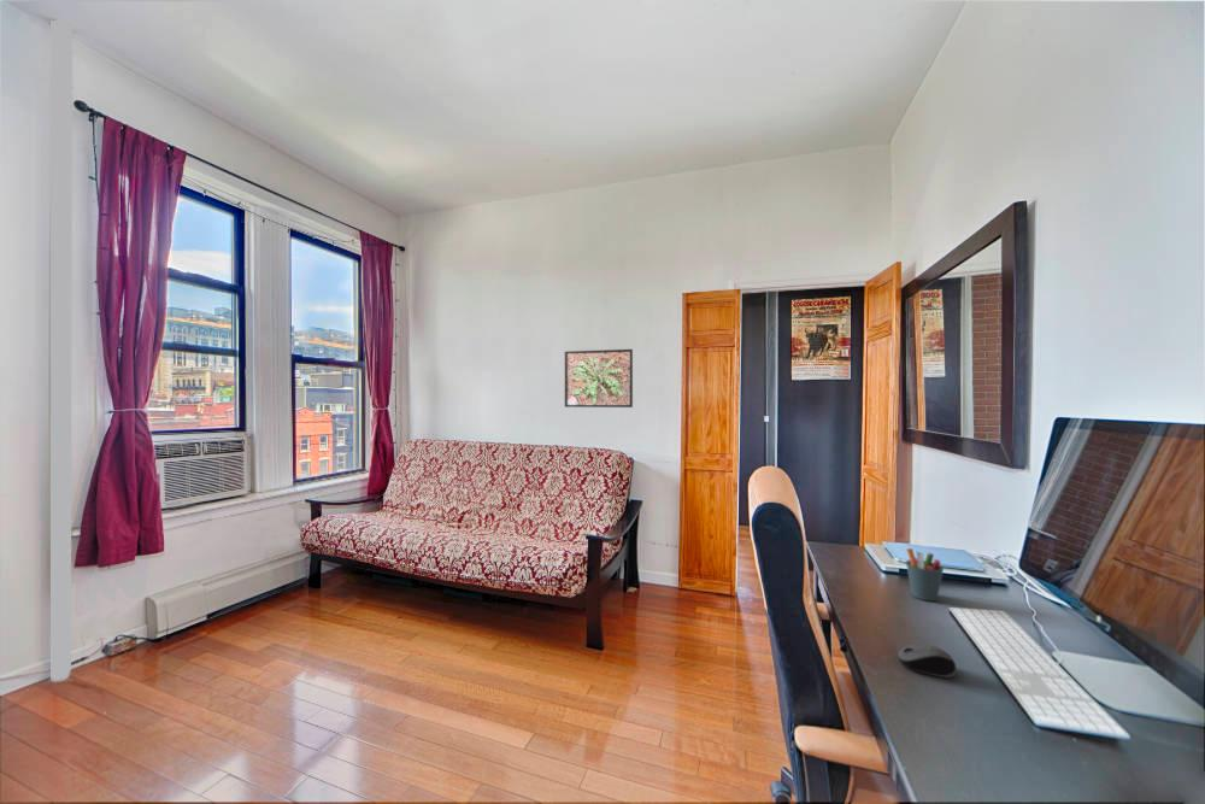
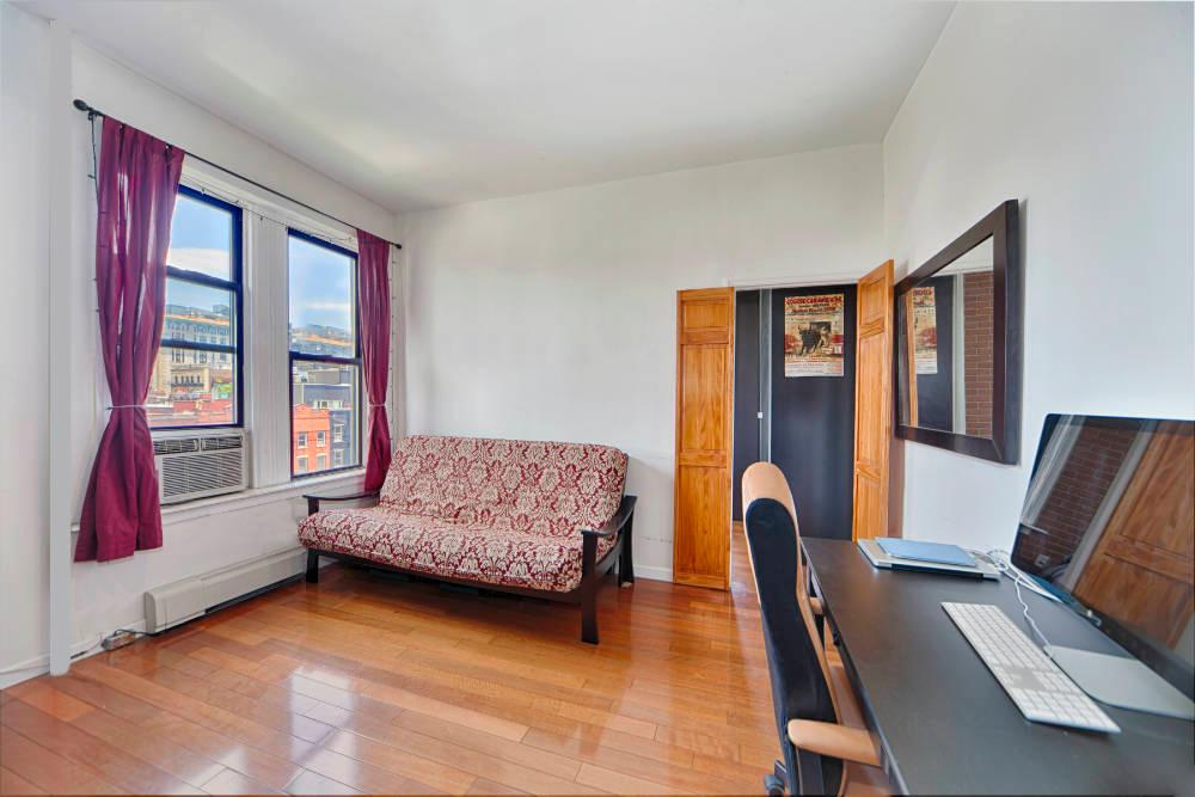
- computer mouse (925, 657)
- pen holder (923, 571)
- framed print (598, 378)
